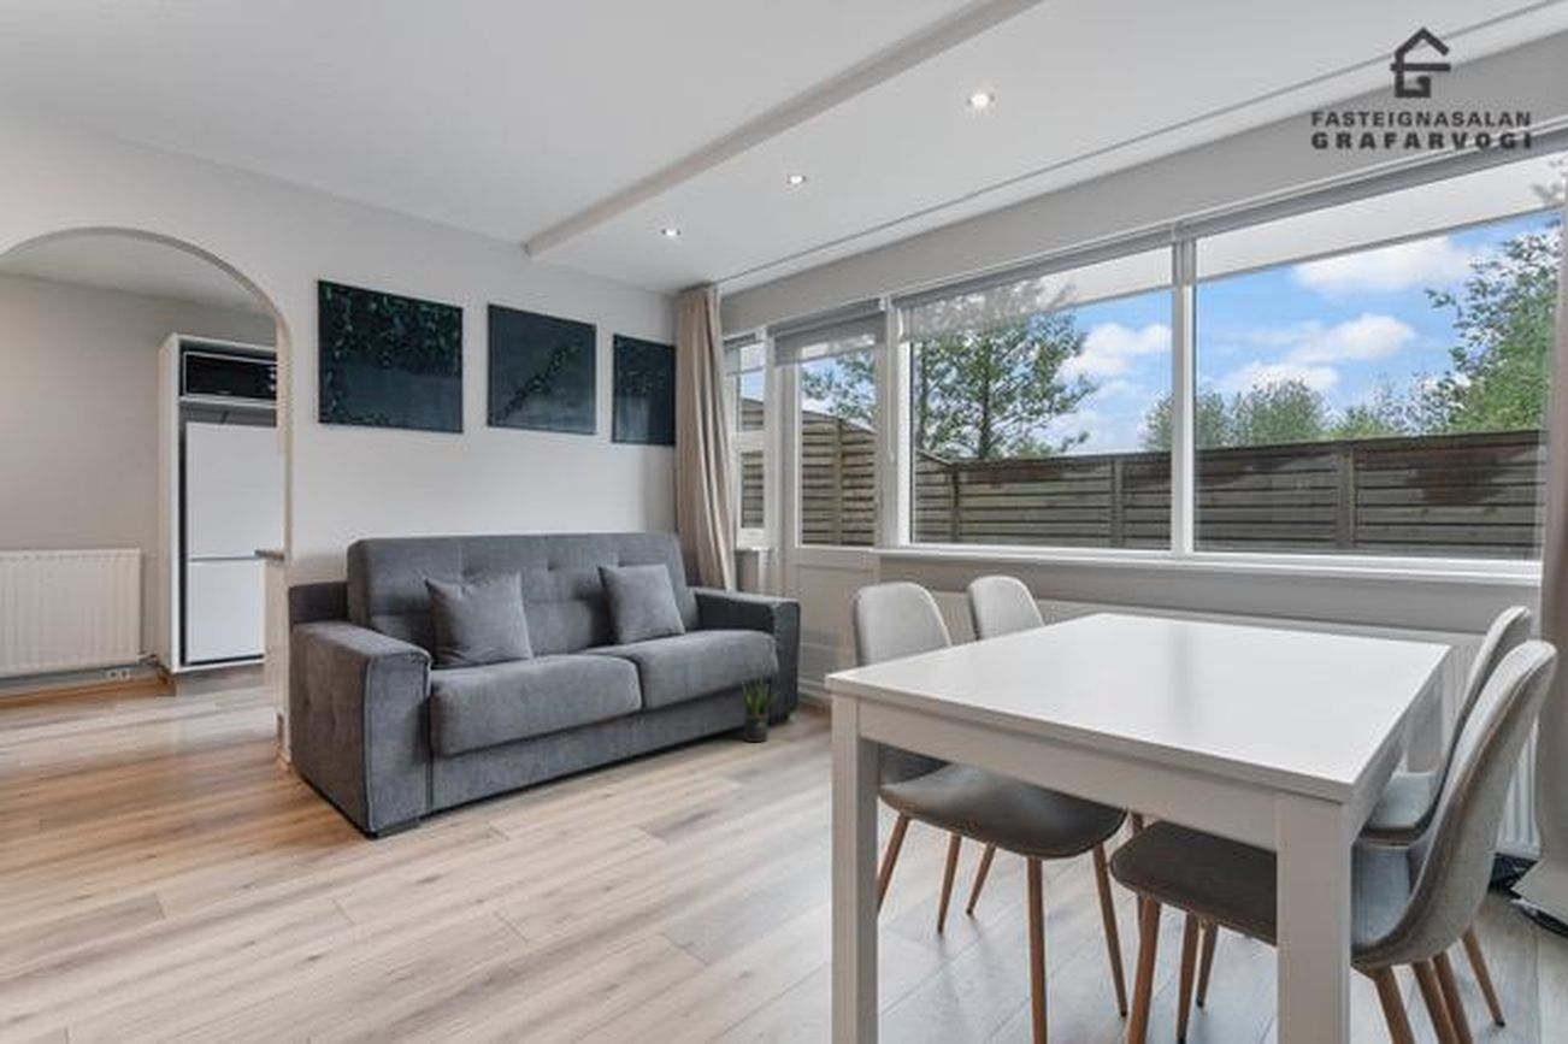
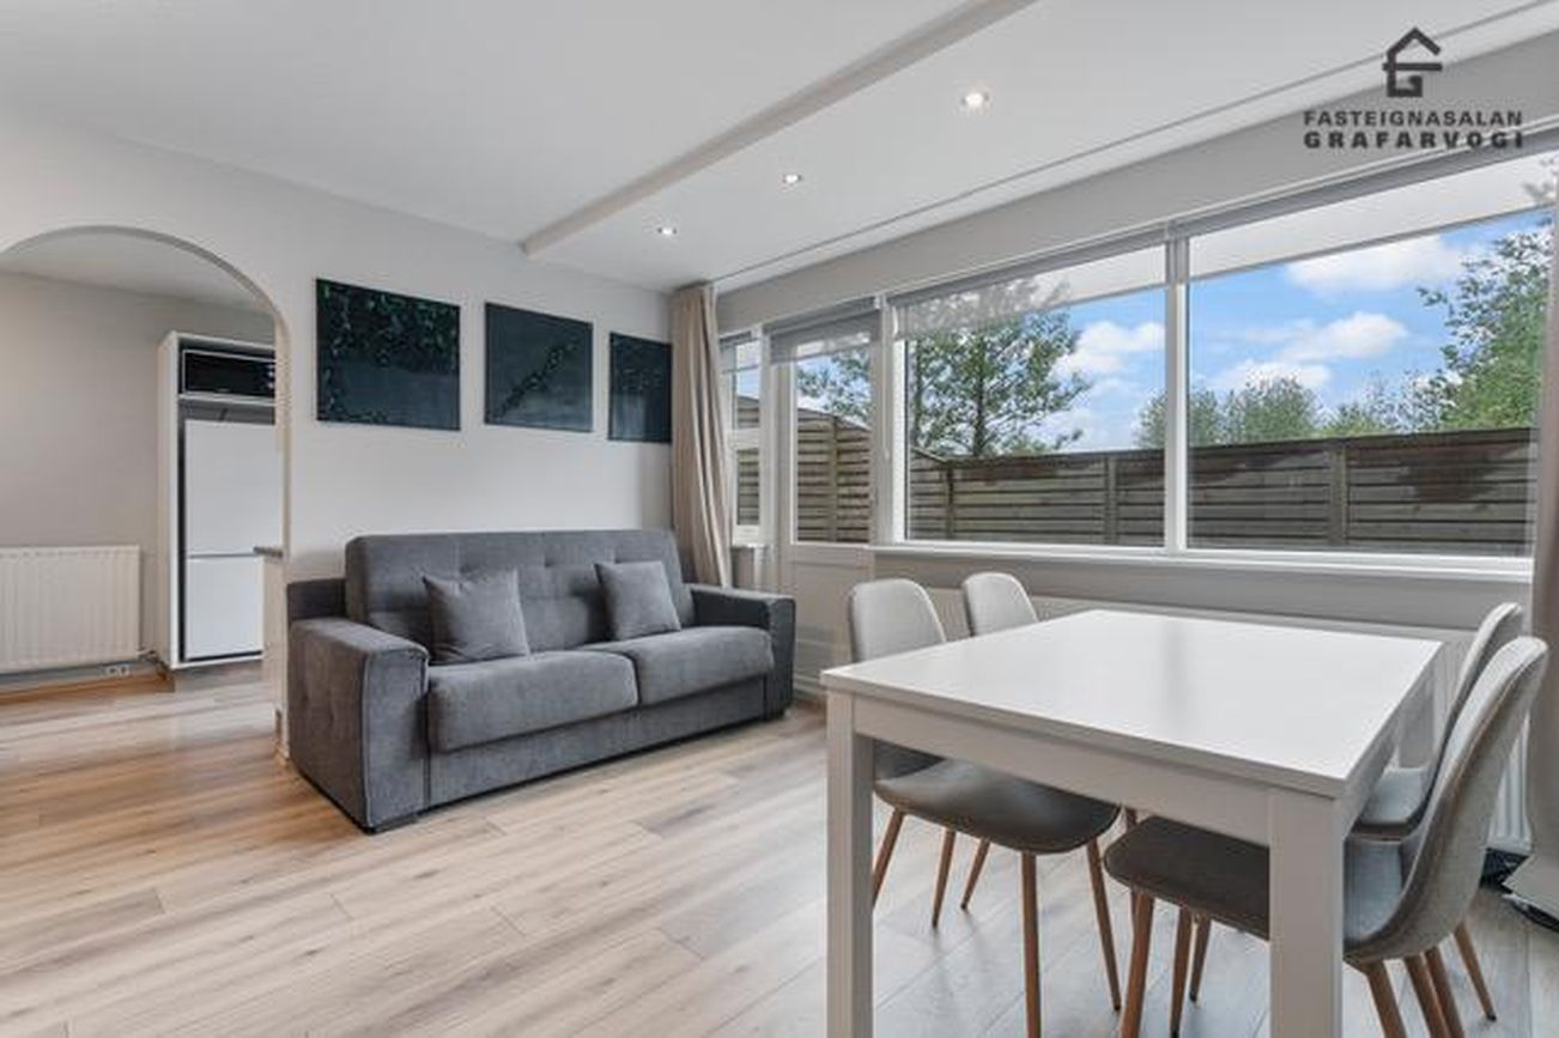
- potted plant (759, 707)
